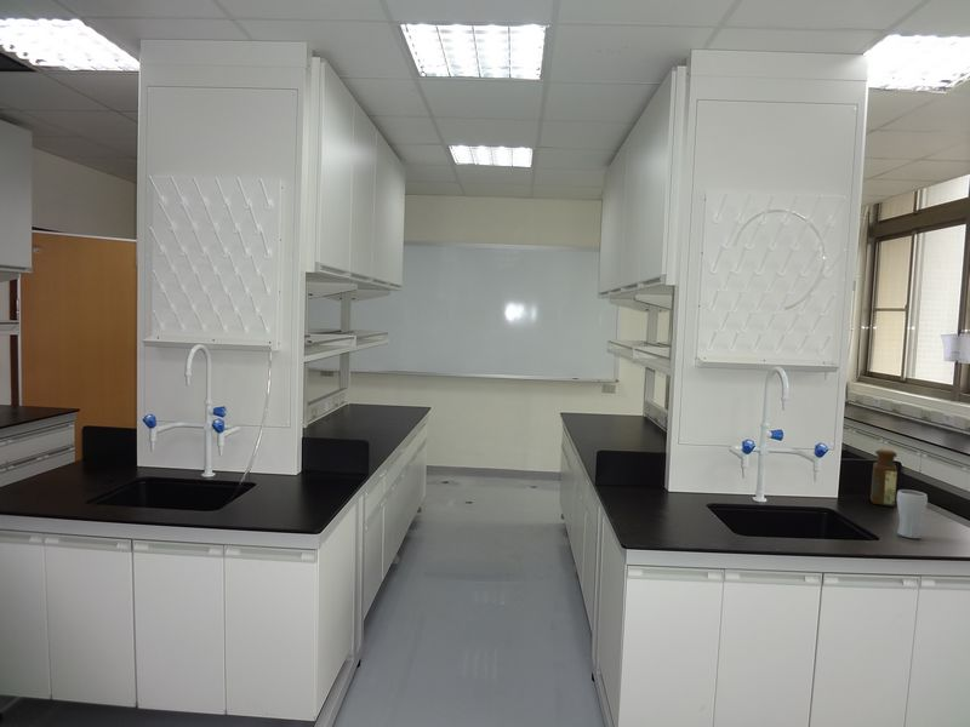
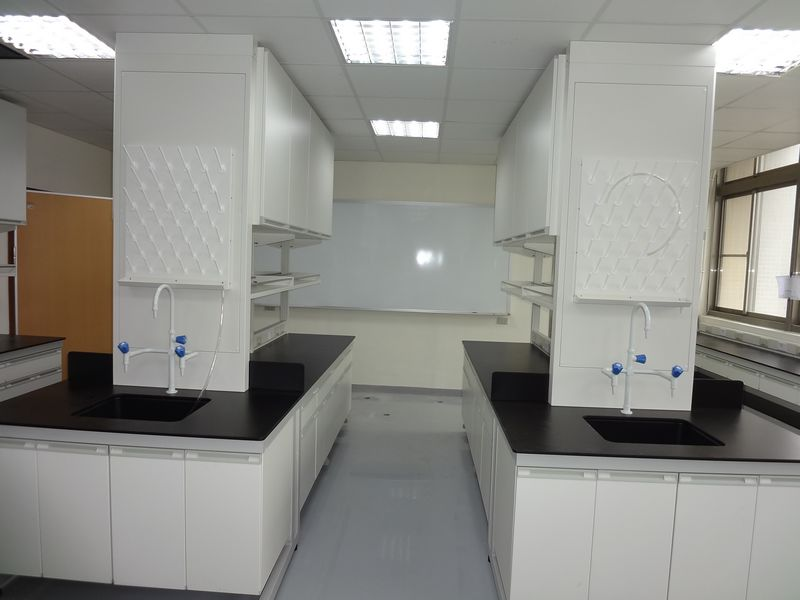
- drinking glass (911, 514)
- bottle (884, 476)
